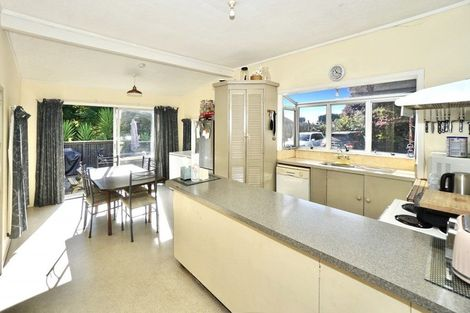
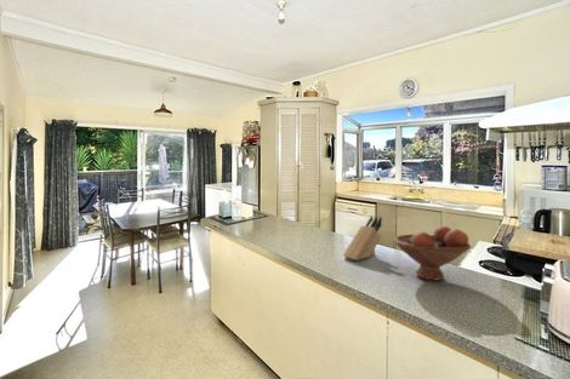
+ fruit bowl (429, 252)
+ knife block (364, 236)
